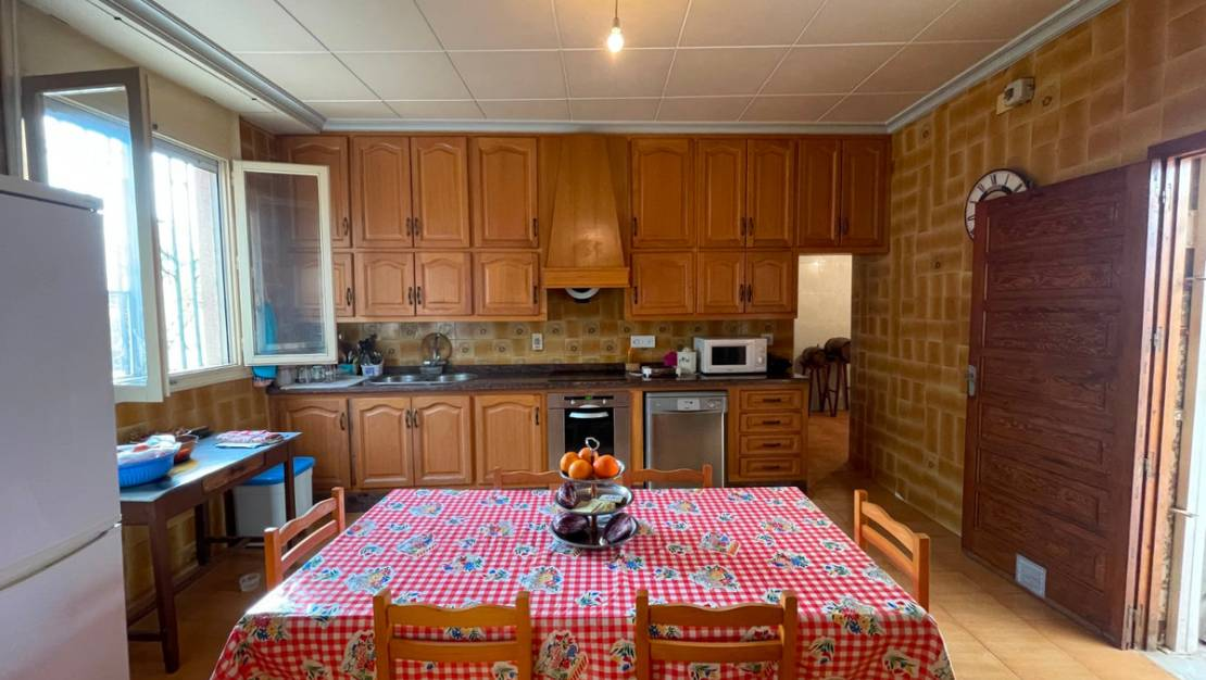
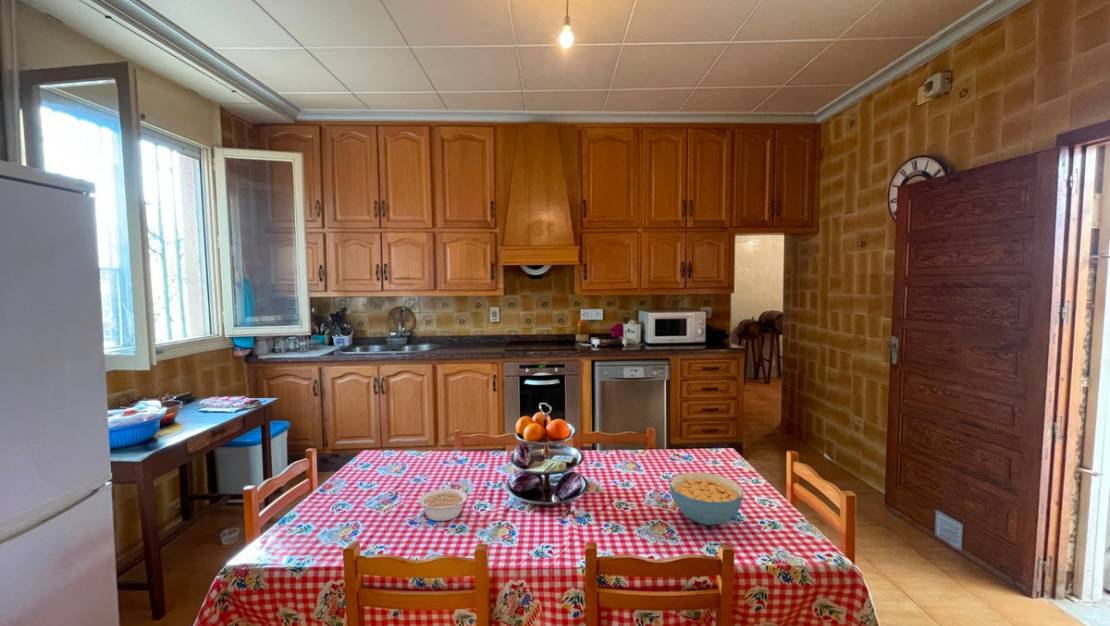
+ cereal bowl (705, 503)
+ legume (445, 504)
